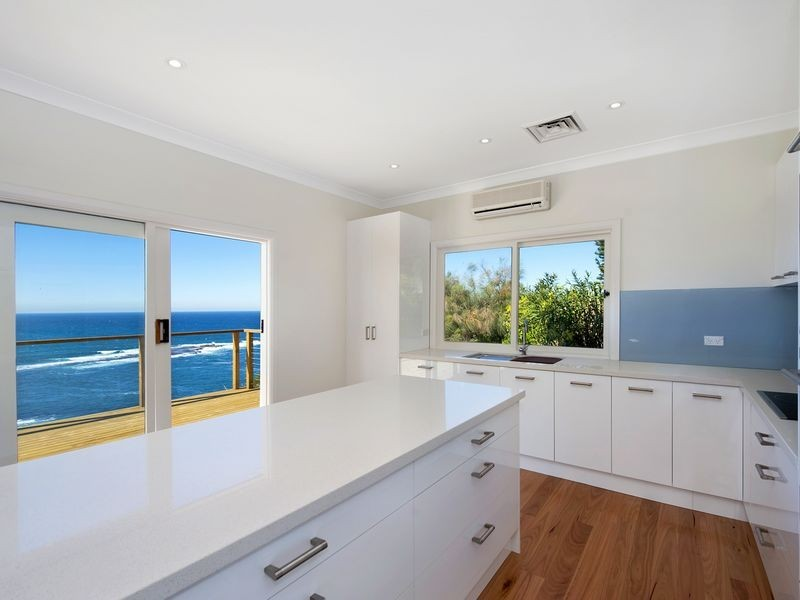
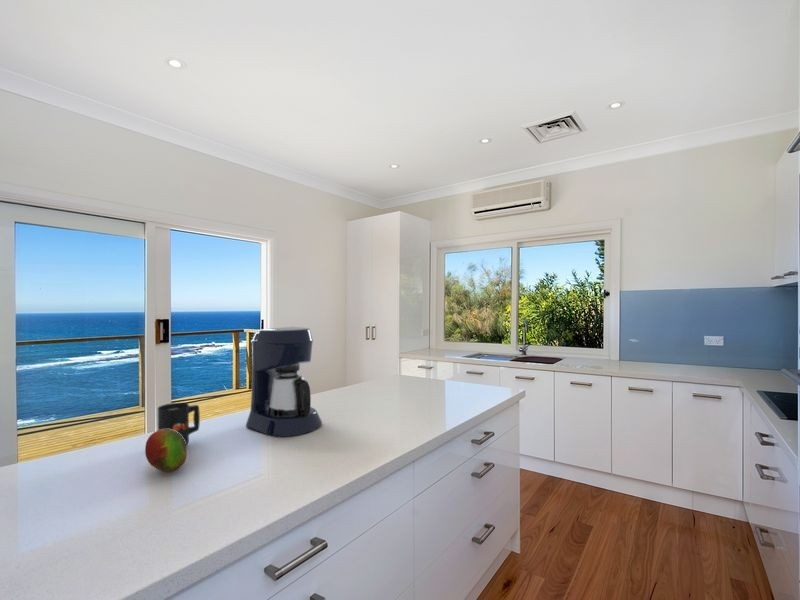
+ fruit (167, 450)
+ mug (180, 424)
+ coffee maker (286, 376)
